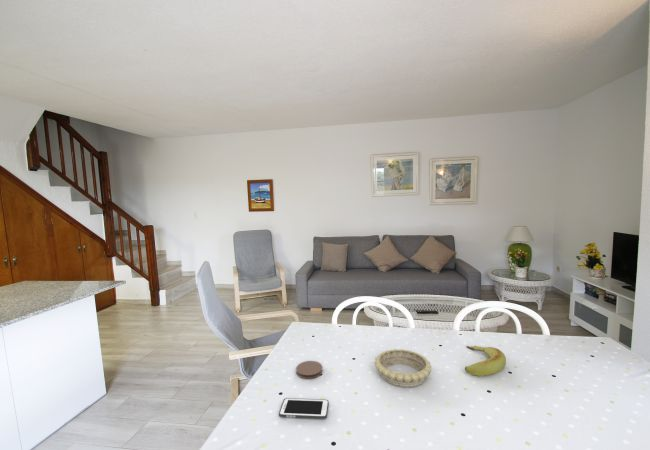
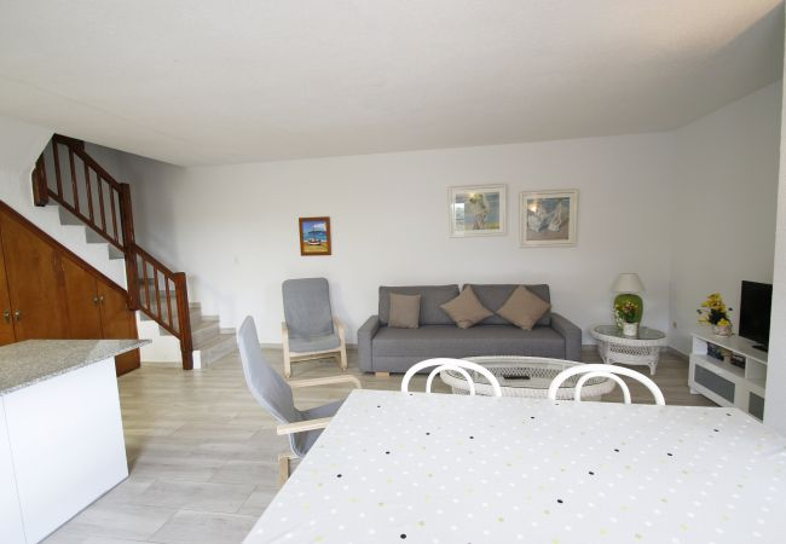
- decorative bowl (402, 364)
- cell phone (304, 408)
- banana (480, 350)
- coaster (309, 369)
